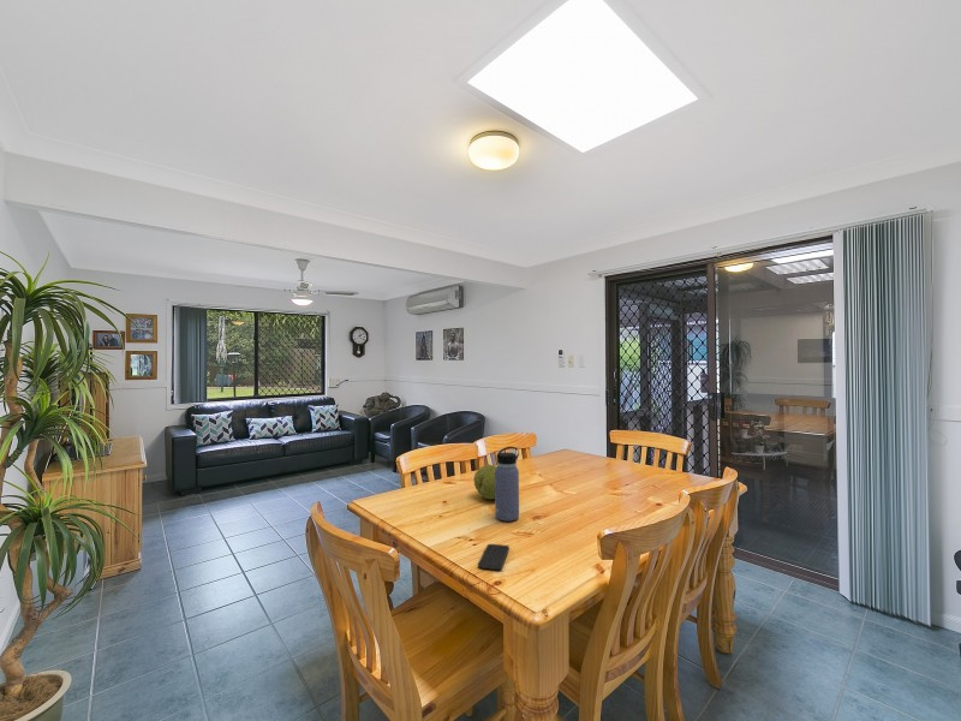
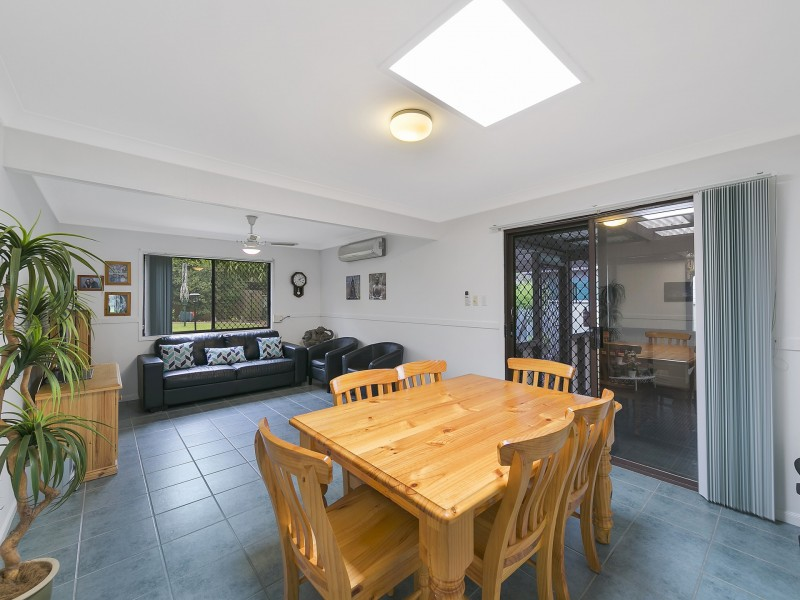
- fruit (491, 481)
- water bottle (507, 481)
- smartphone (494, 555)
